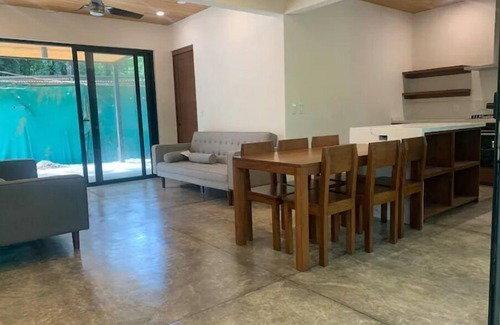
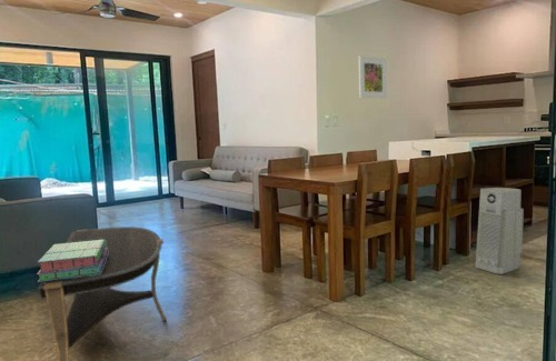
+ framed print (373, 78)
+ coffee table (115, 285)
+ stack of books (75, 258)
+ air purifier (500, 228)
